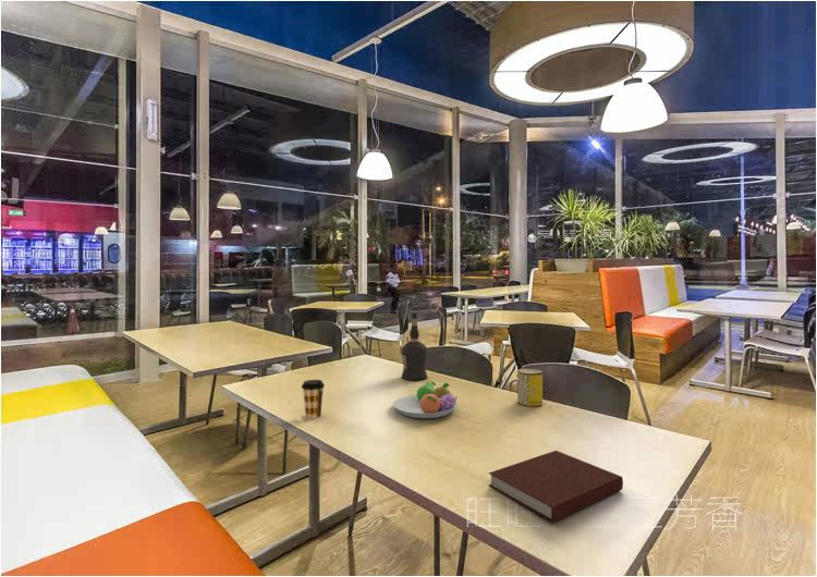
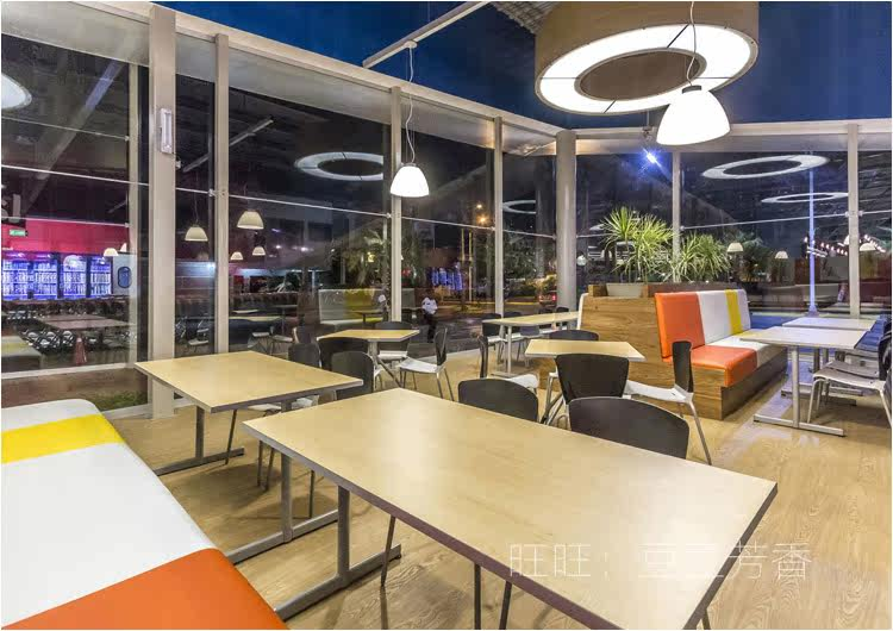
- liquor bottle (414, 344)
- coffee cup (313, 398)
- fruit bowl (426, 396)
- beverage can (529, 386)
- notebook (554, 481)
